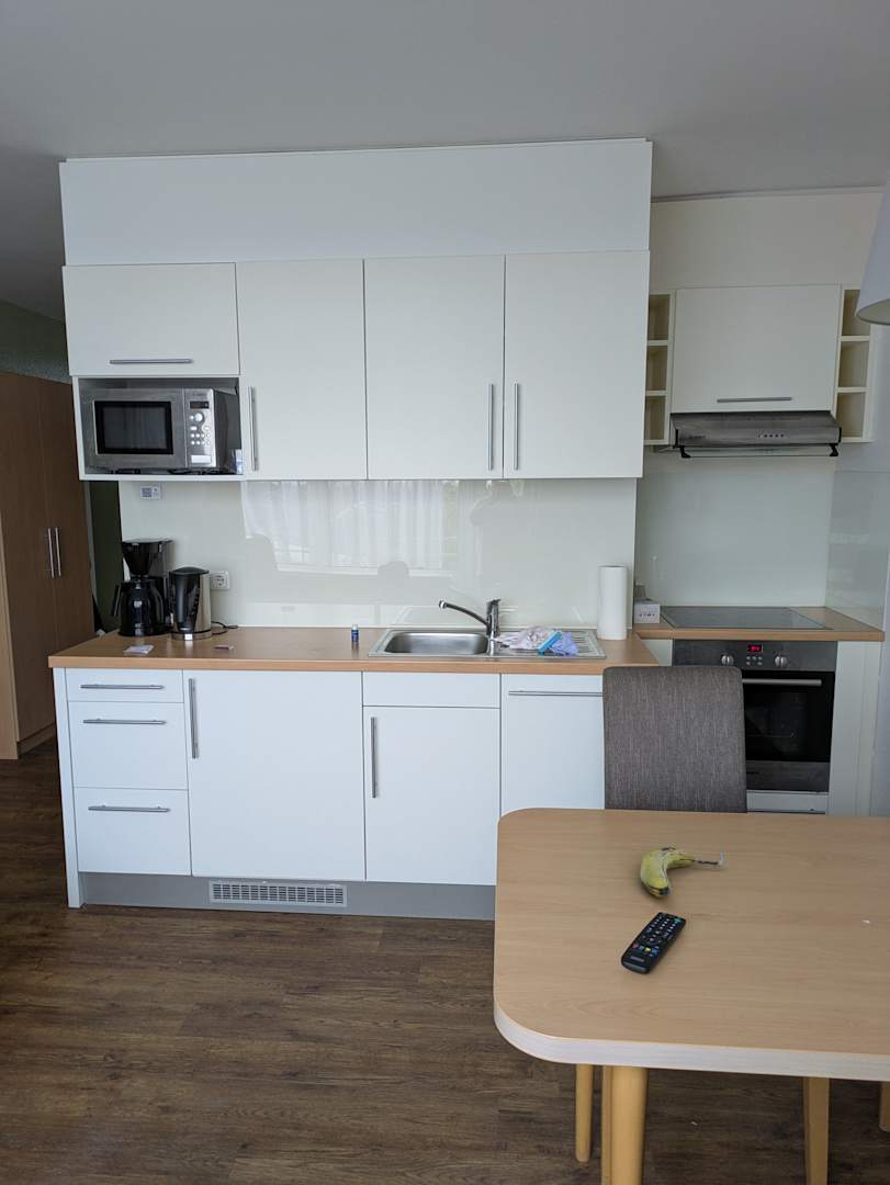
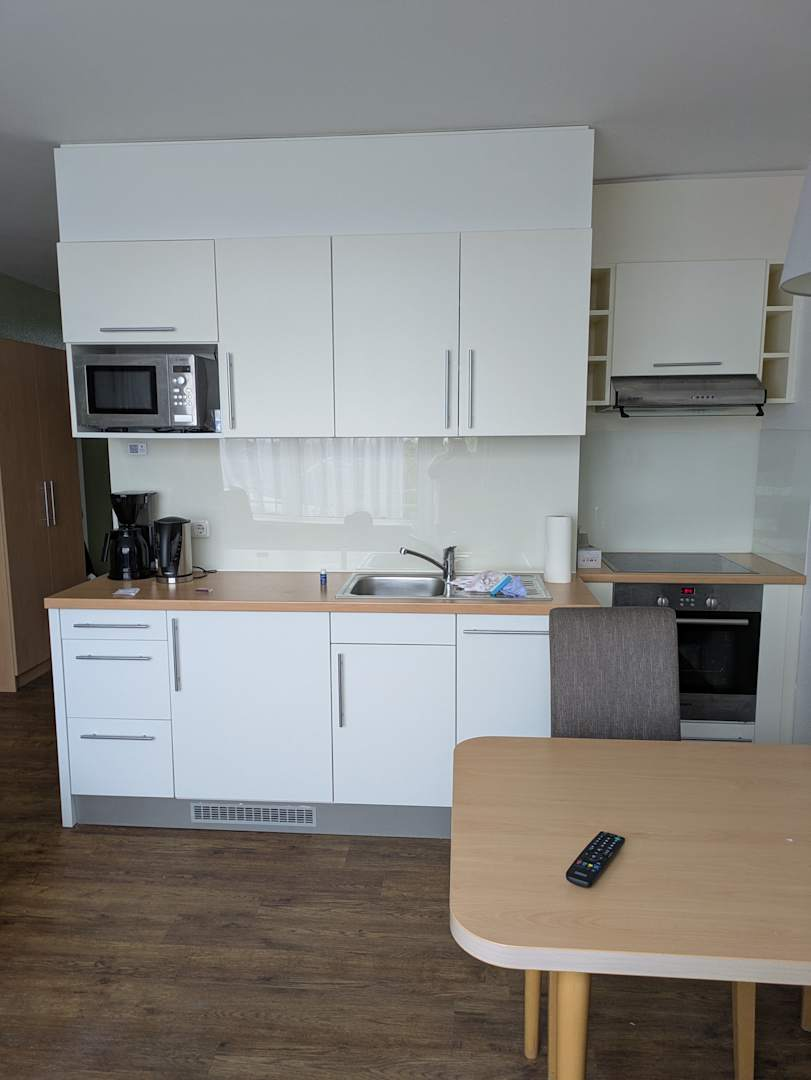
- fruit (672, 866)
